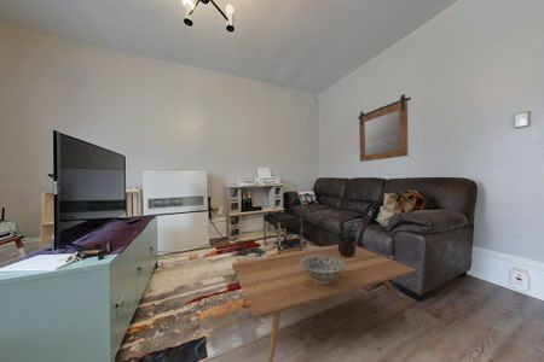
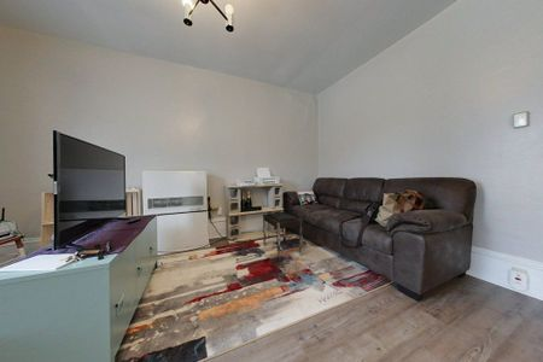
- coffee table (319, 288)
- mirror (380, 132)
- potted plant (348, 235)
- decorative bowl (322, 270)
